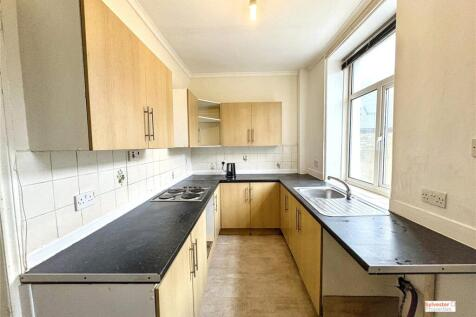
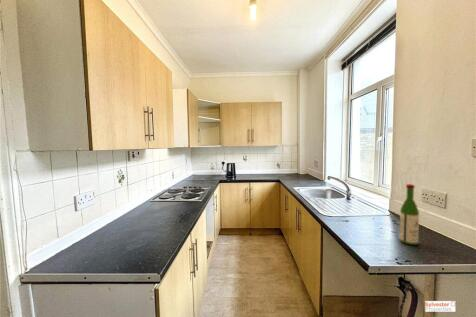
+ wine bottle (409, 213)
